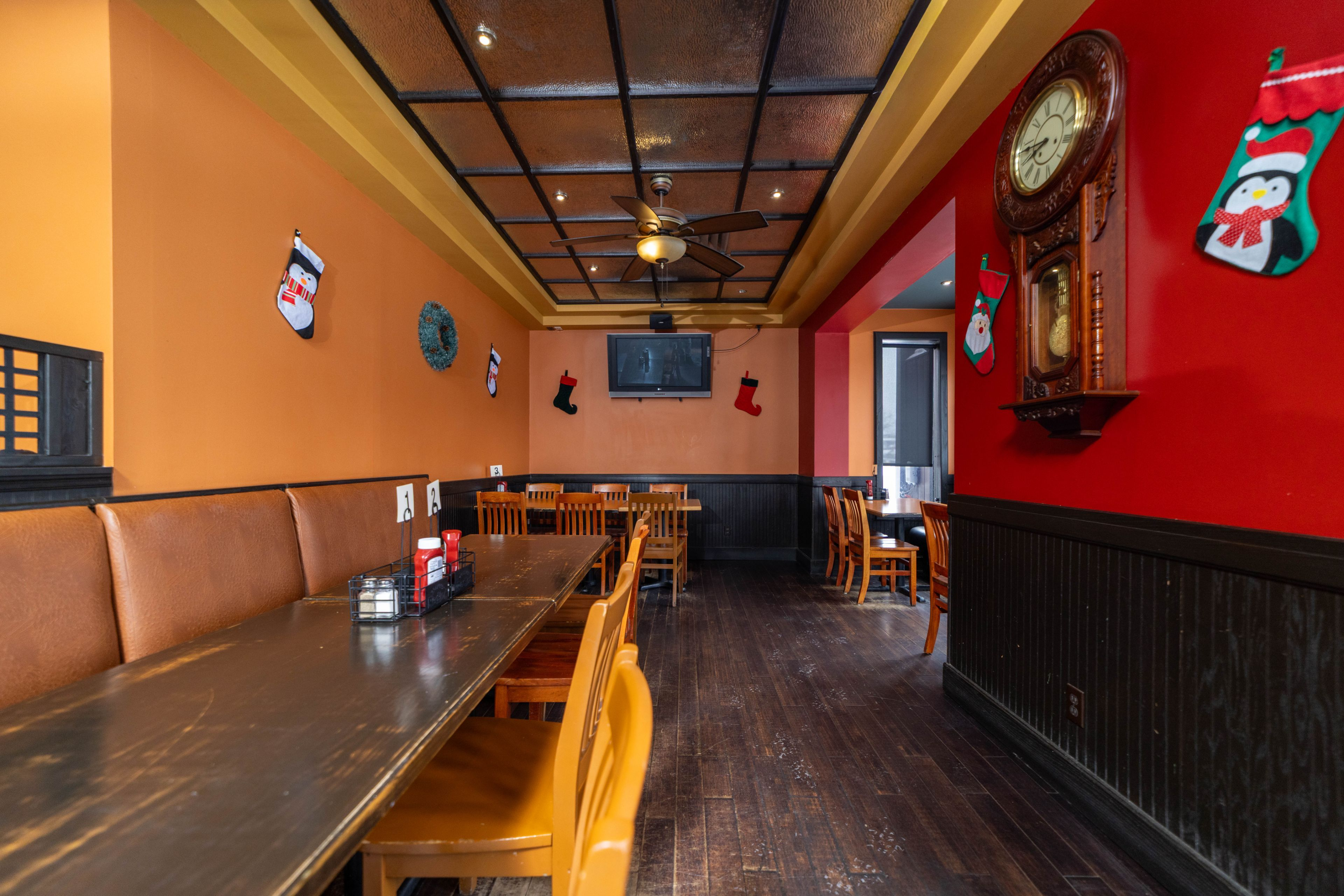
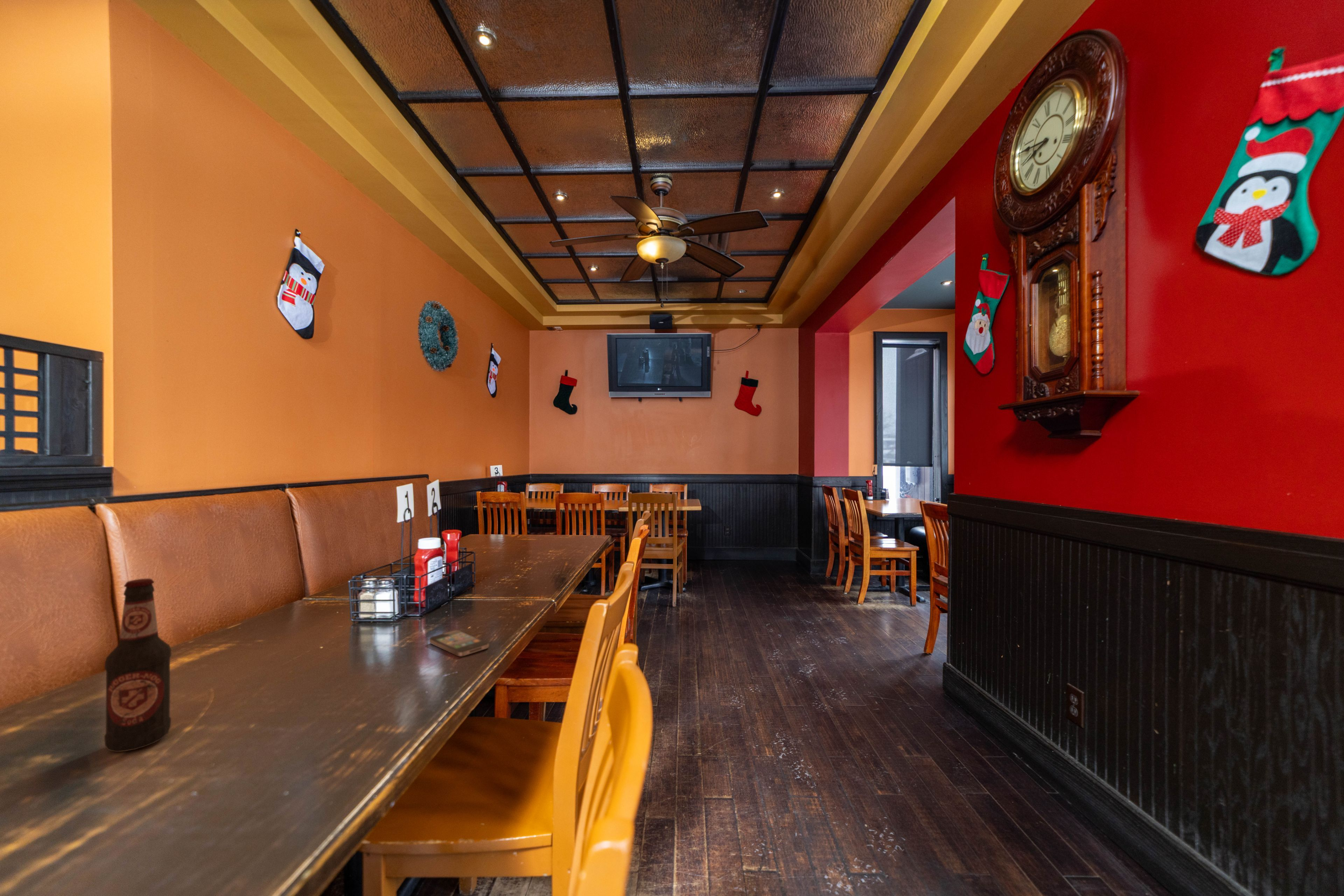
+ bottle (139, 661)
+ smartphone (458, 642)
